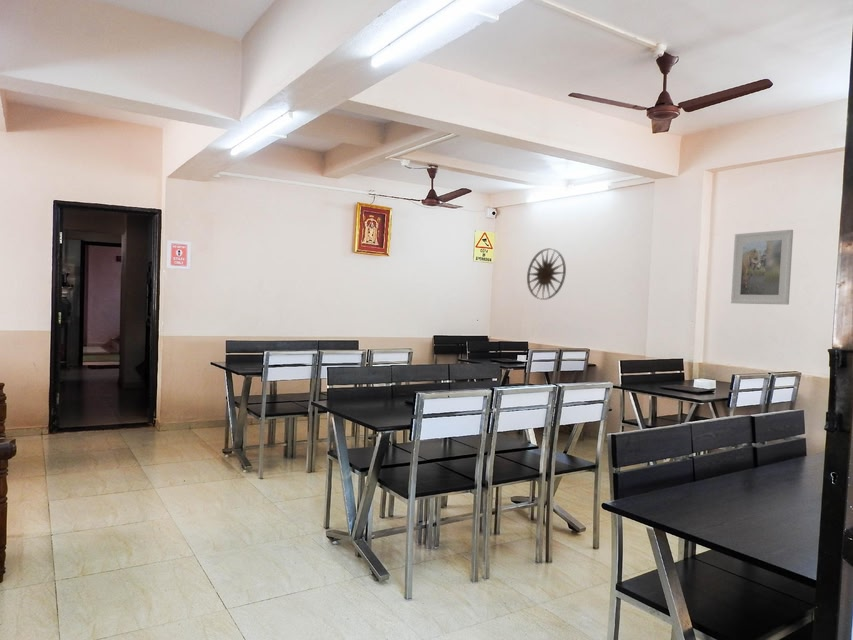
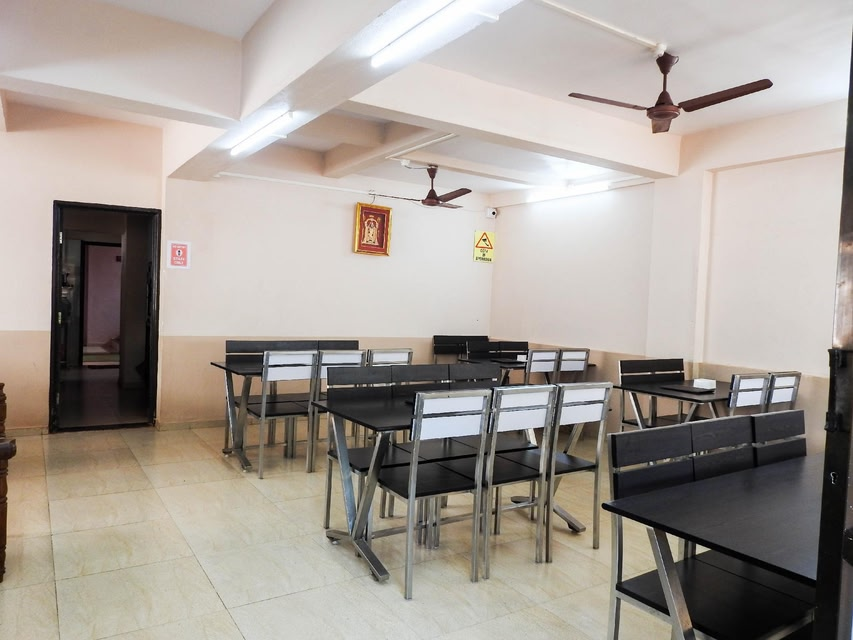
- wall art (545, 274)
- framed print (760, 268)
